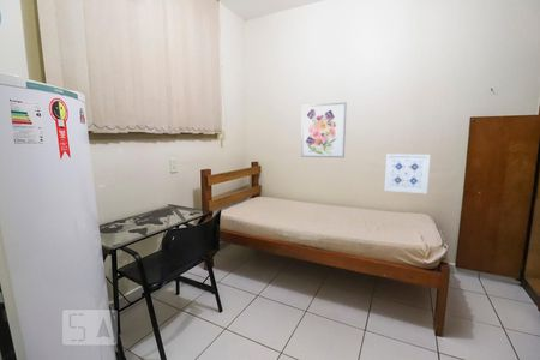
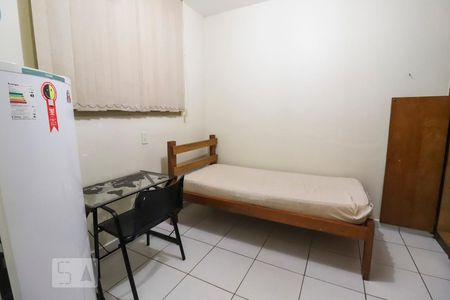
- wall art (323, 131)
- wall art (406, 173)
